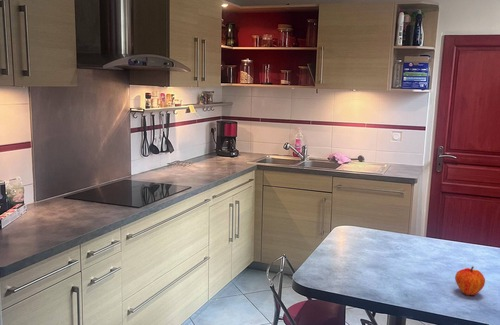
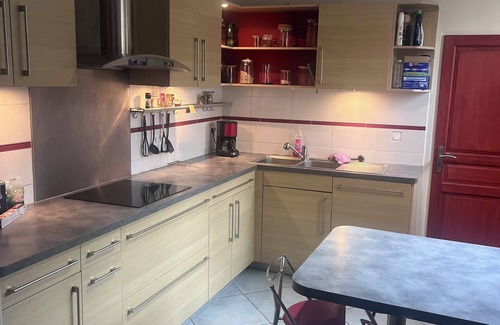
- fruit (469, 280)
